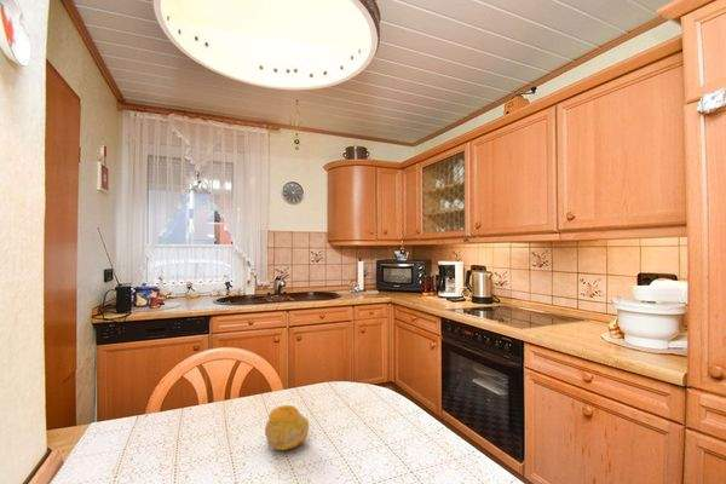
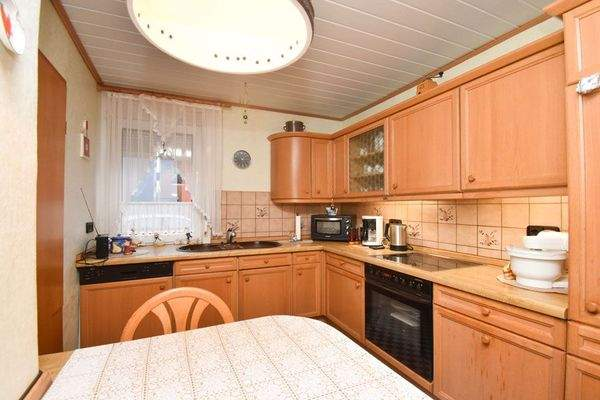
- fruit (287, 425)
